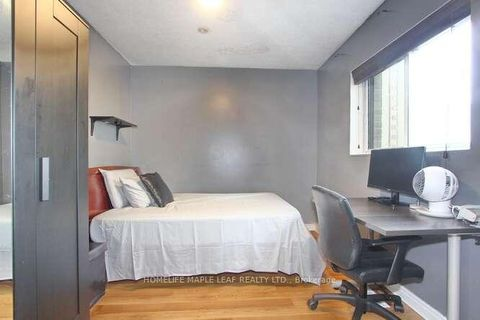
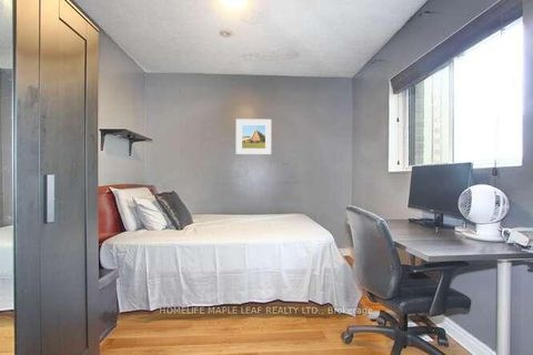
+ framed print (253, 136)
